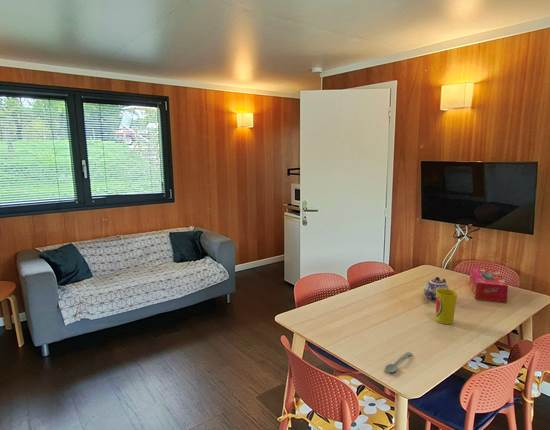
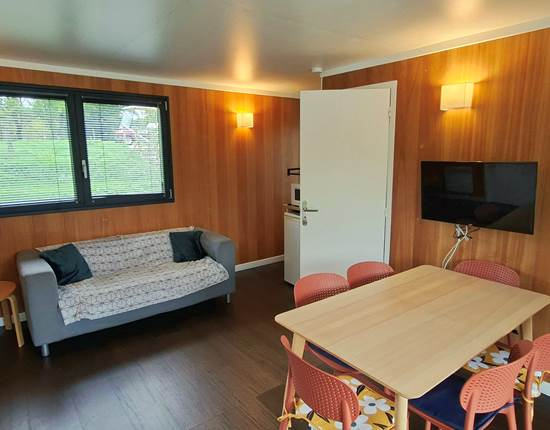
- tissue box (487, 284)
- cup (445, 306)
- teapot (436, 288)
- spoon (399, 361)
